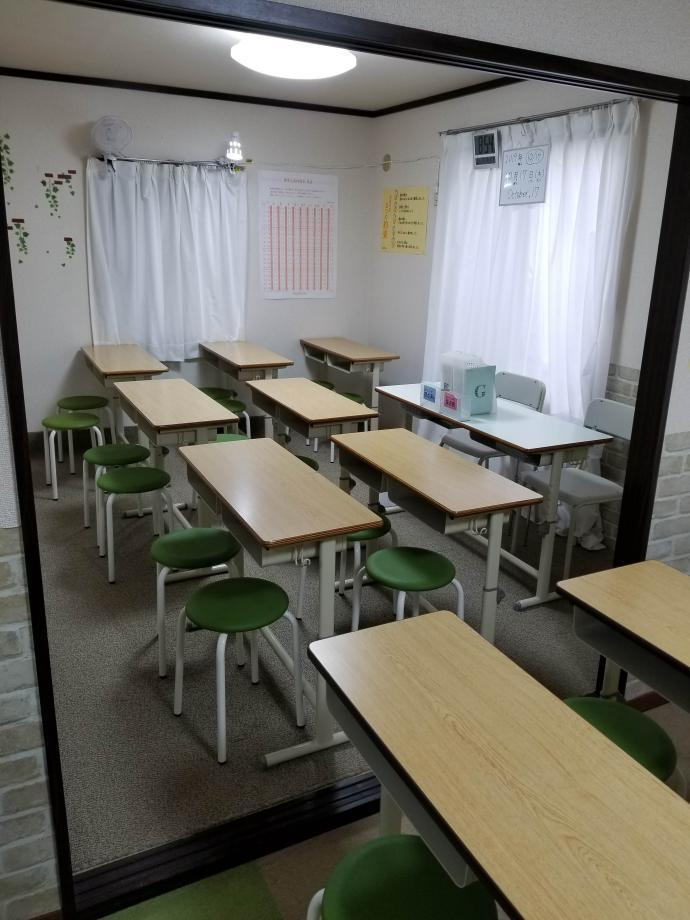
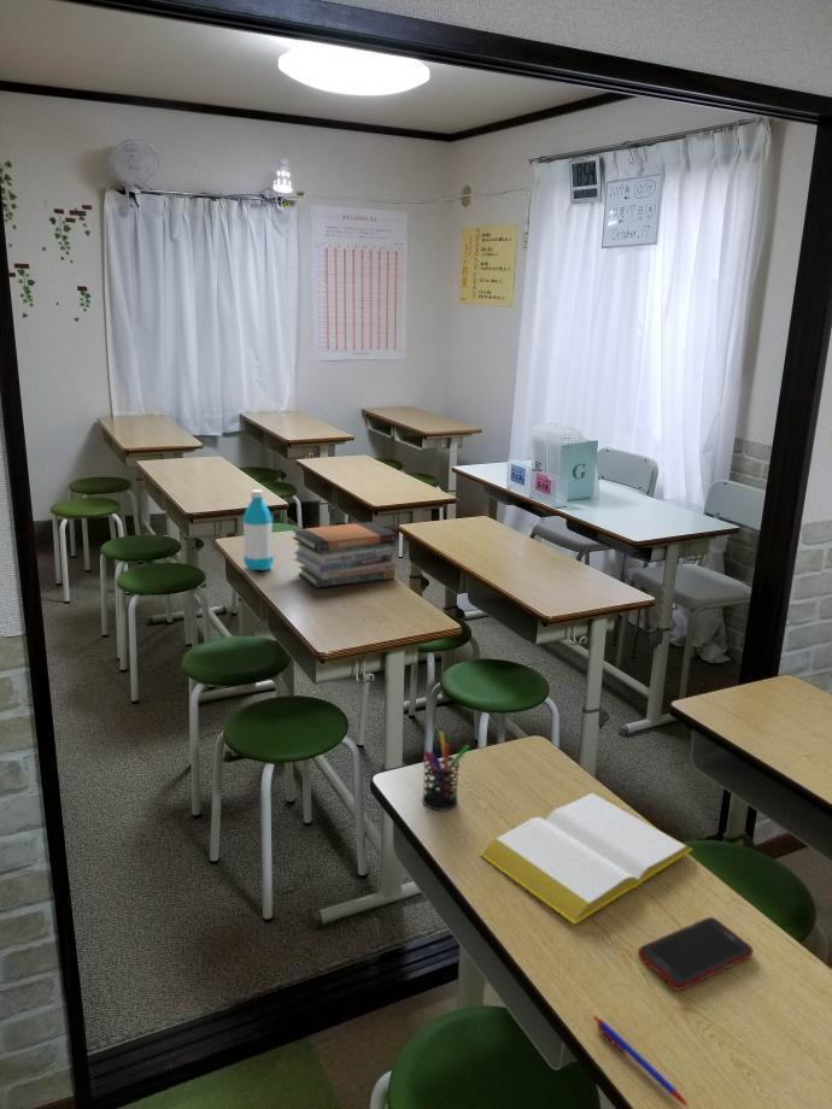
+ pen holder (445, 769)
+ water bottle (257, 529)
+ cell phone (696, 951)
+ book stack (344, 553)
+ pen (639, 1058)
+ notepad (587, 847)
